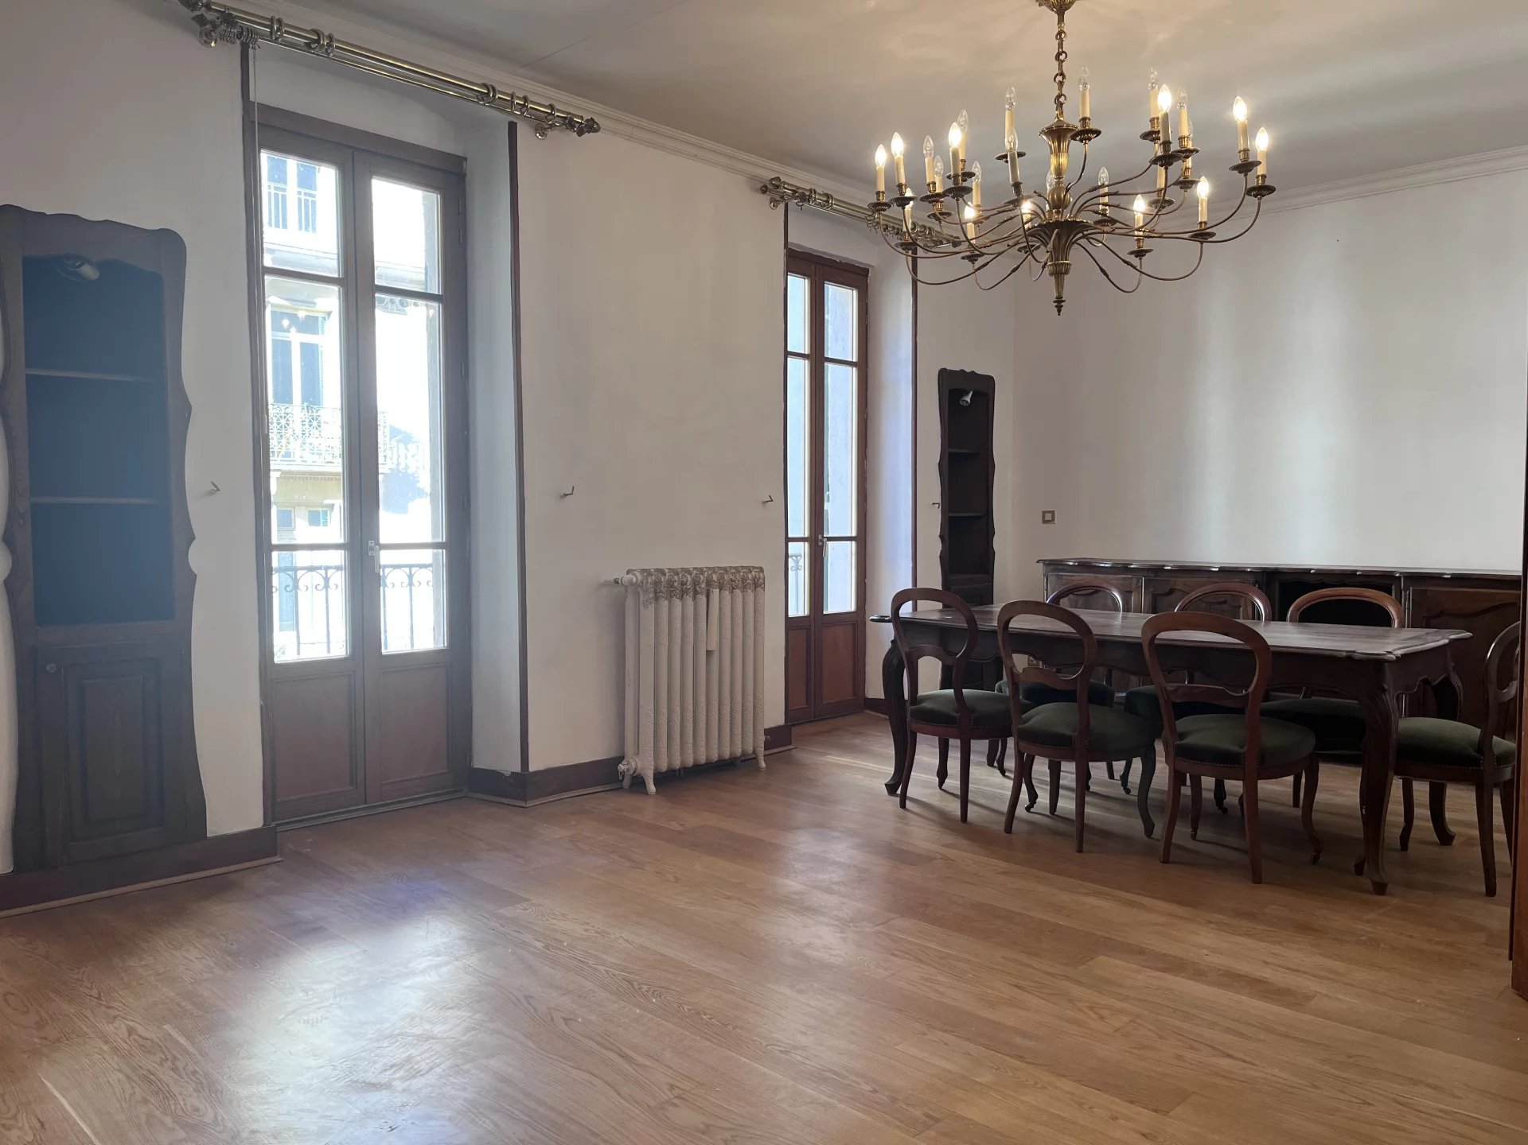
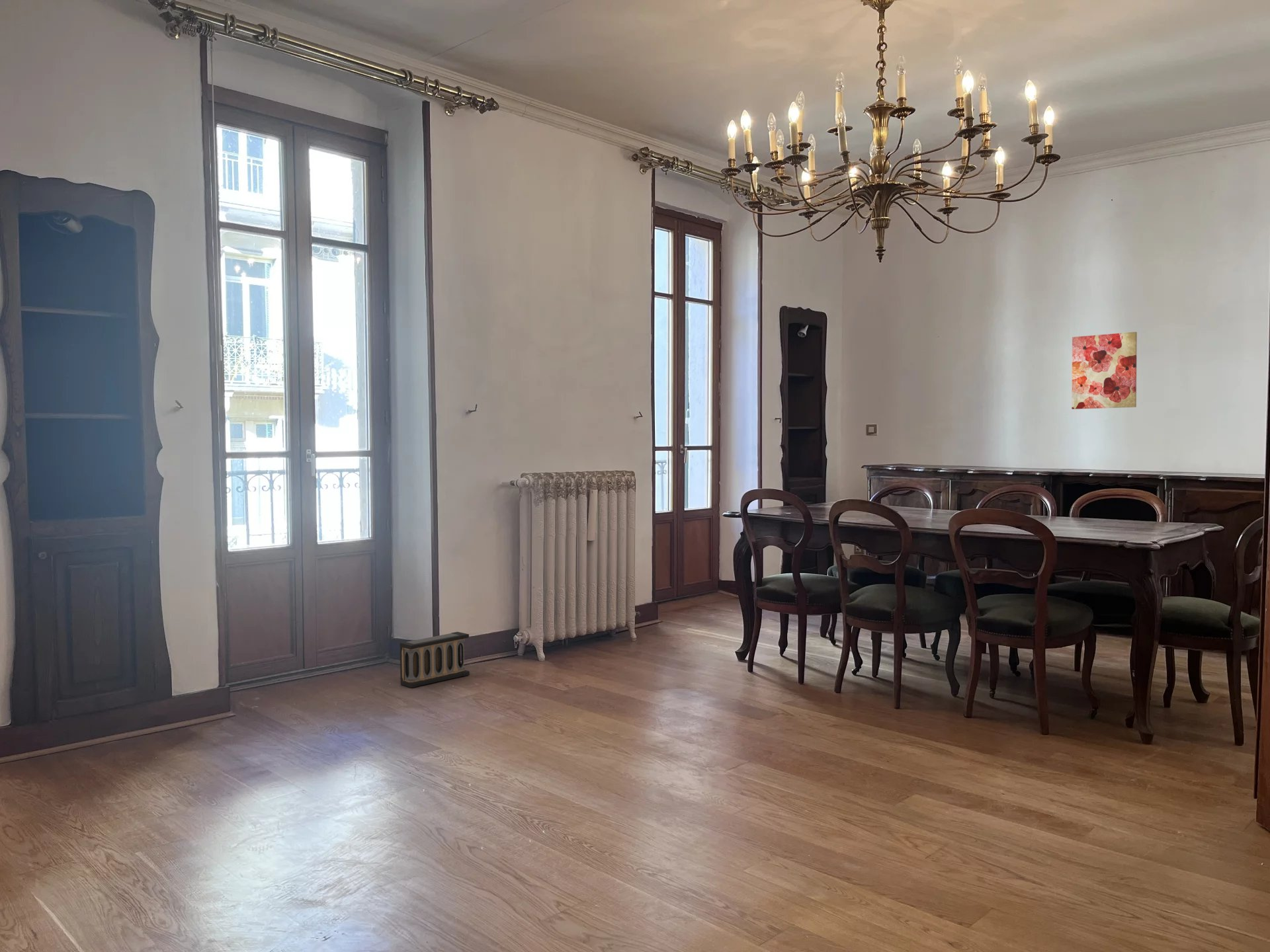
+ wall art (1103, 371)
+ speaker (435, 658)
